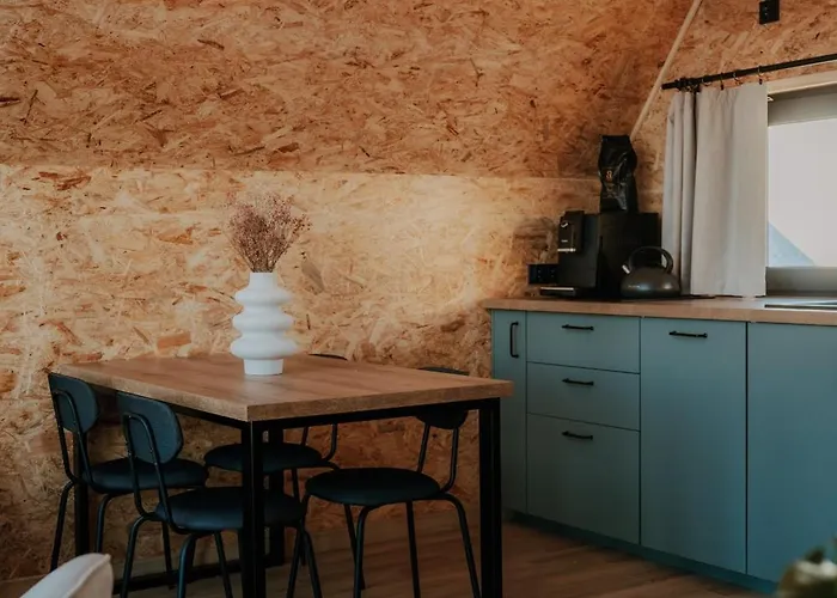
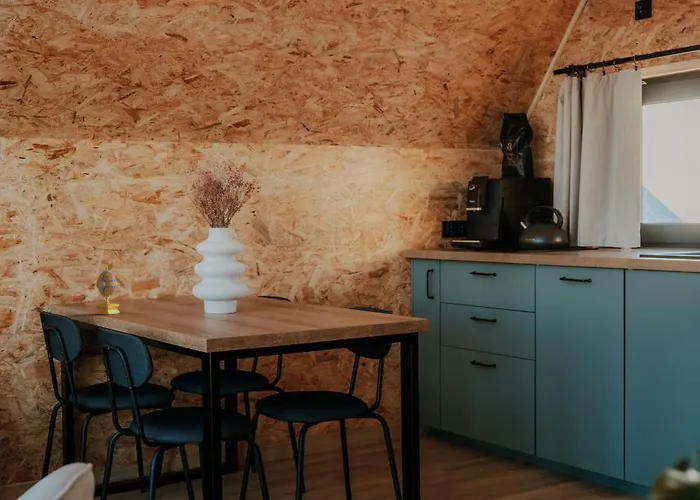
+ decorative egg (107, 288)
